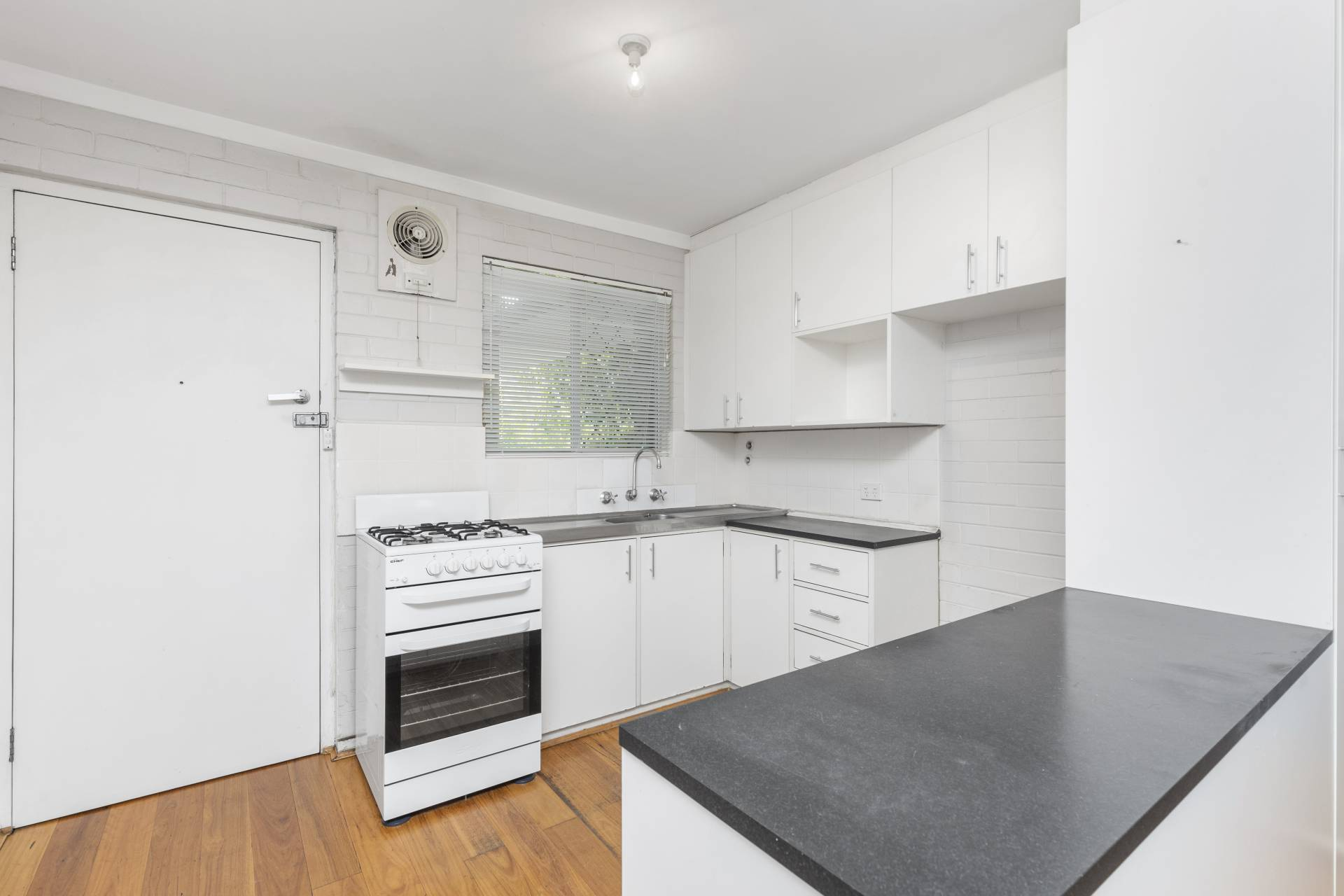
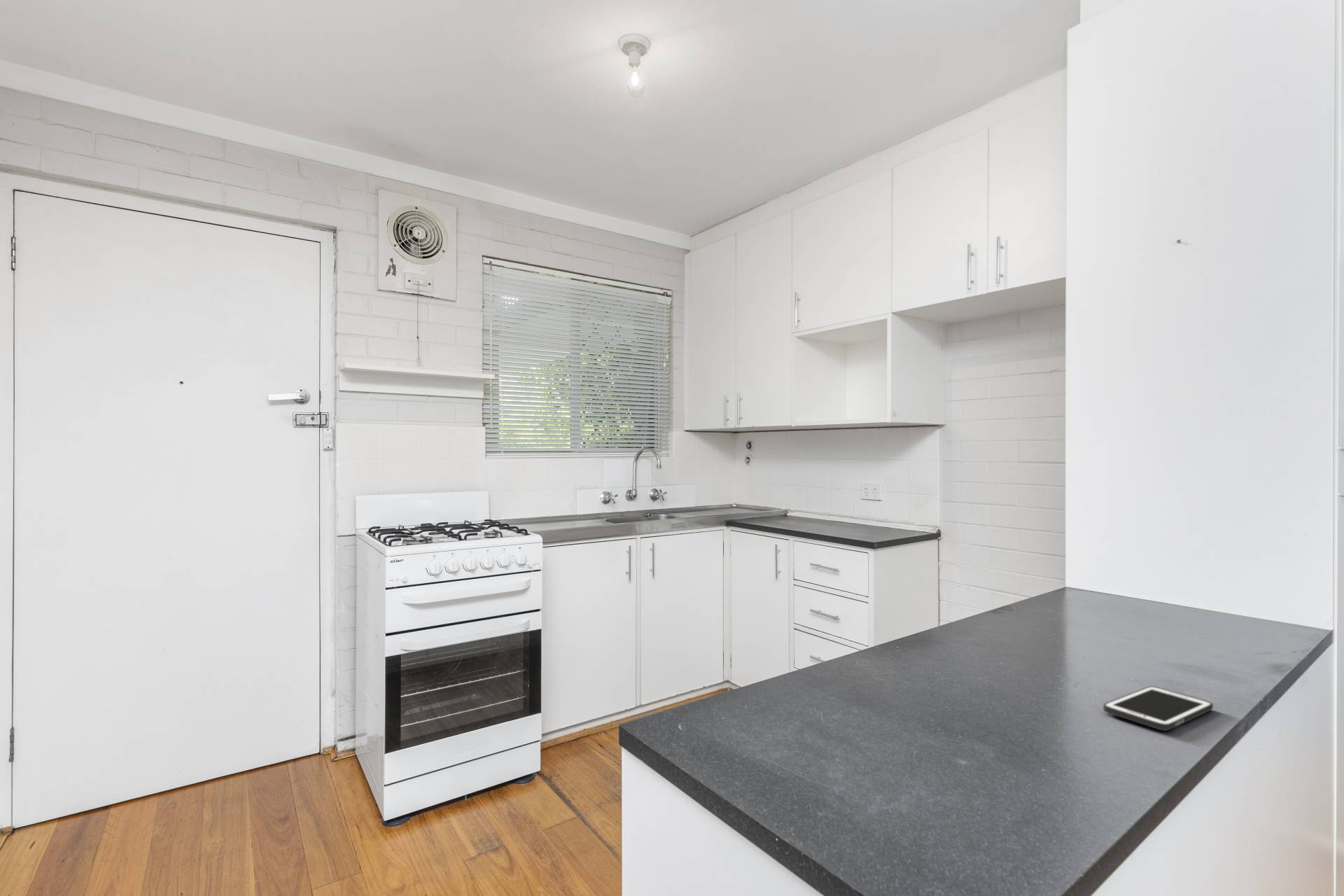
+ cell phone (1158, 707)
